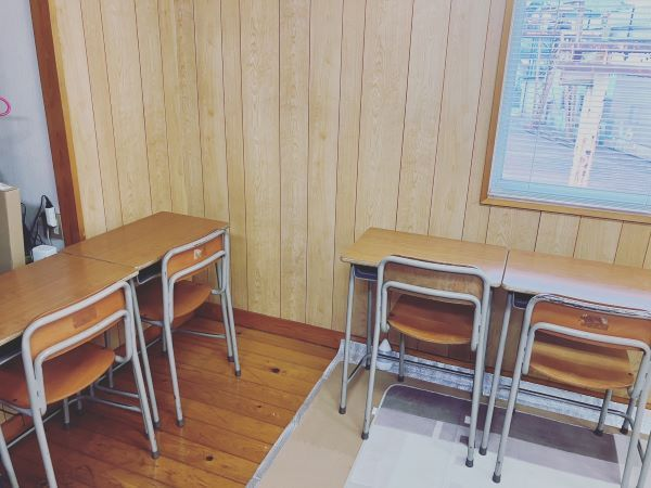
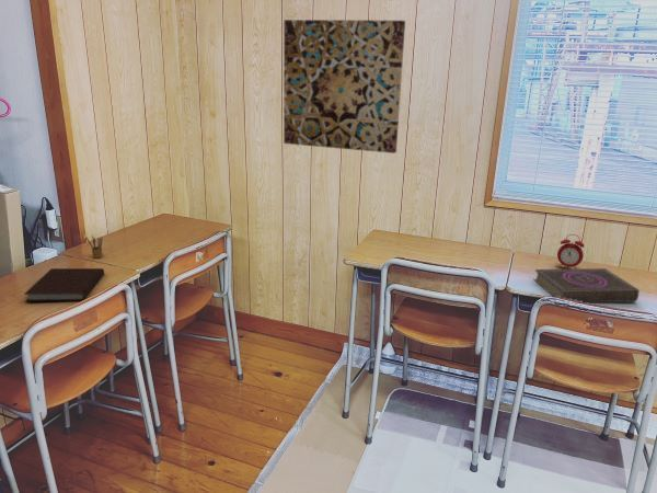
+ wall art (341, 85)
+ notebook (66, 284)
+ pencil box (94, 245)
+ book (584, 285)
+ alarm clock (570, 251)
